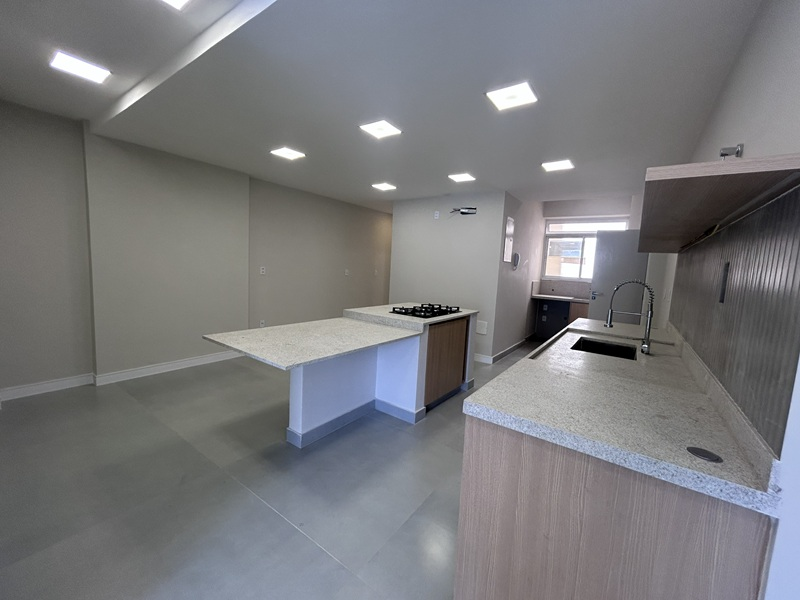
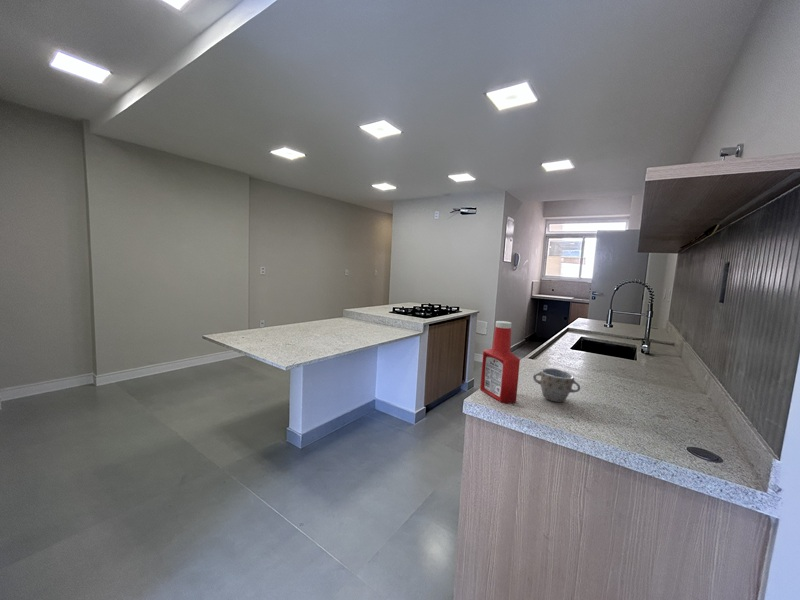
+ soap bottle (500, 358)
+ mug (555, 385)
